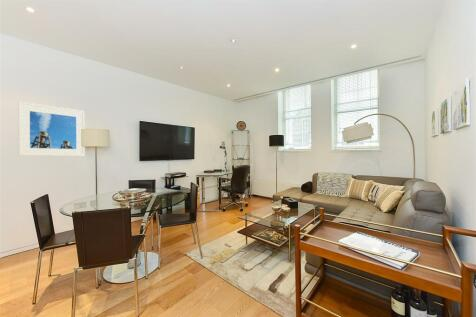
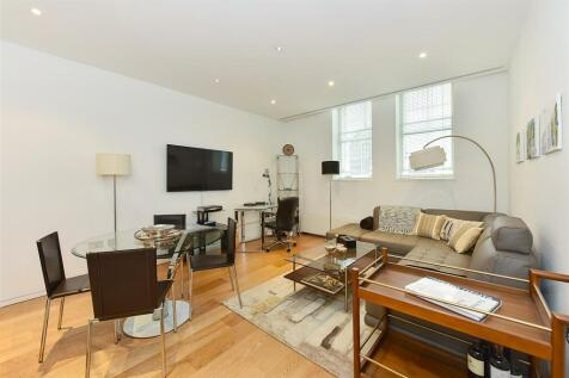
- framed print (54, 131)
